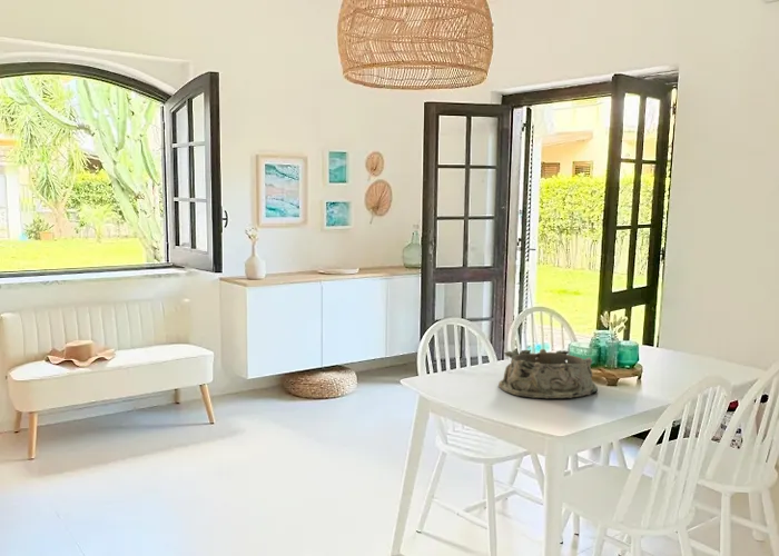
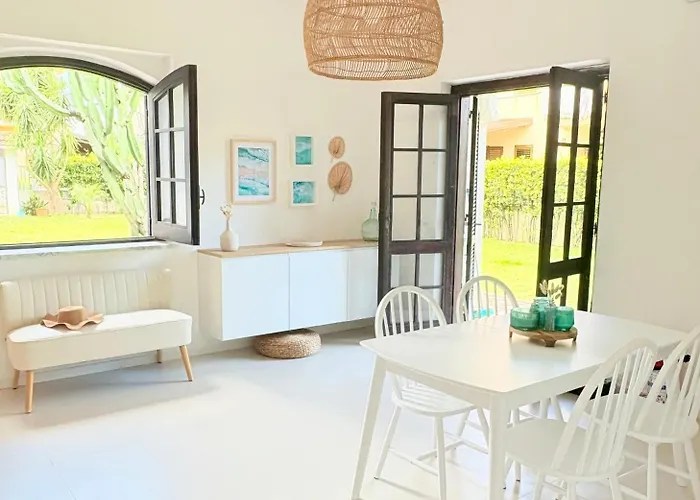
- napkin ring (546, 370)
